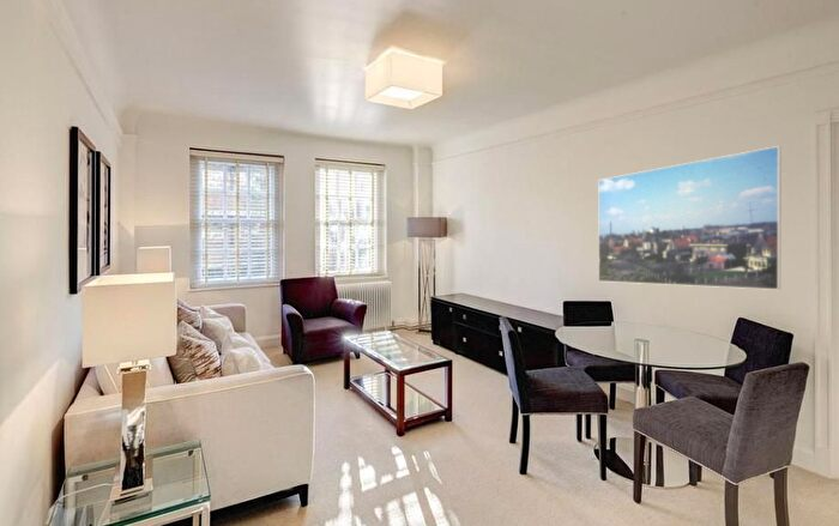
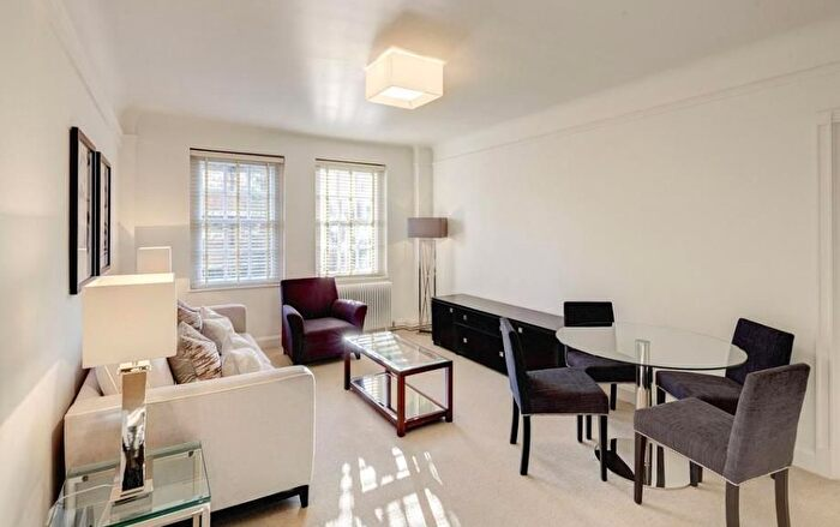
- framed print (674, 225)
